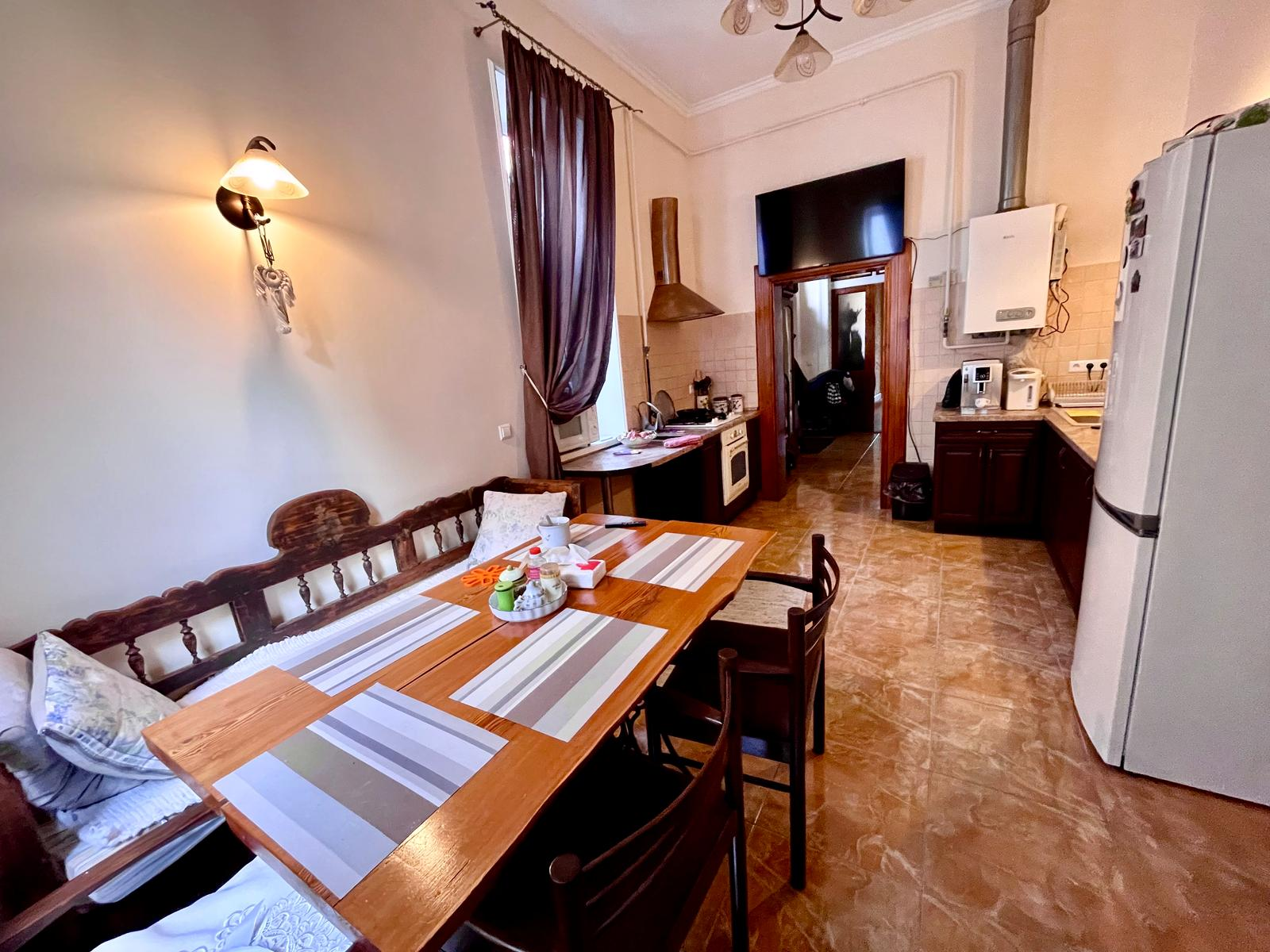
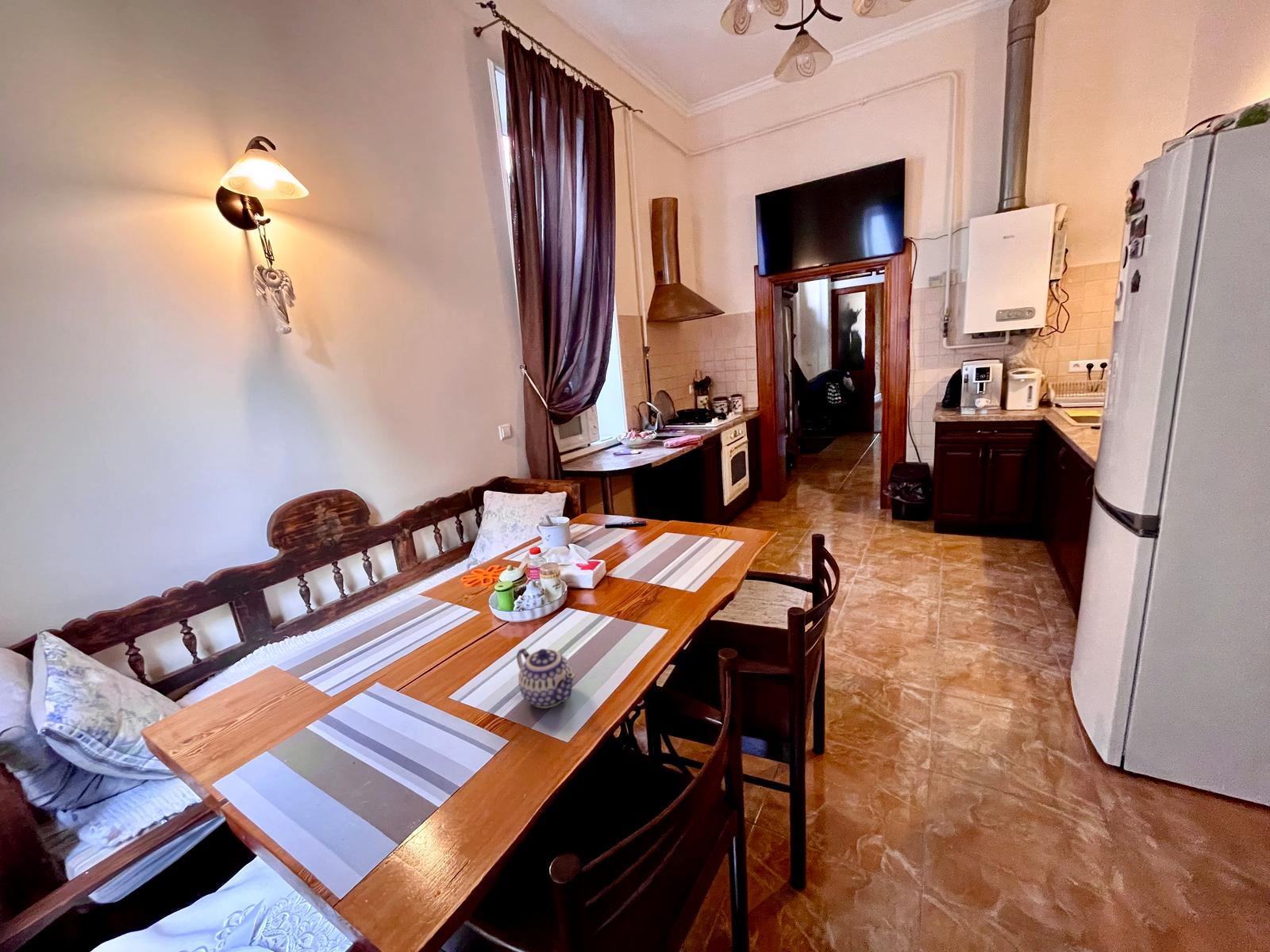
+ teapot (545, 674)
